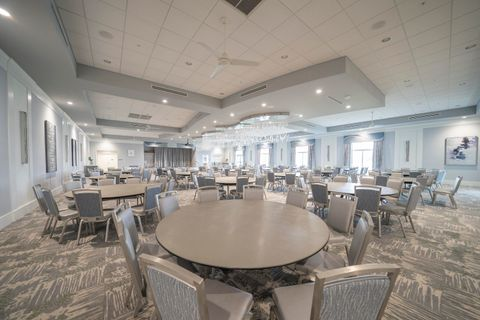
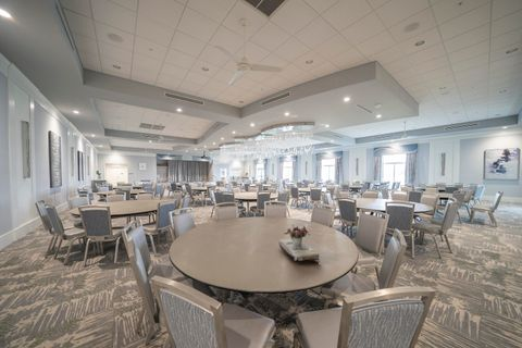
+ flower arrangement (297, 239)
